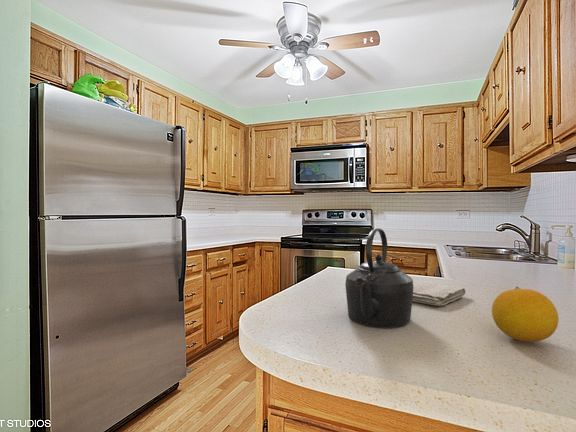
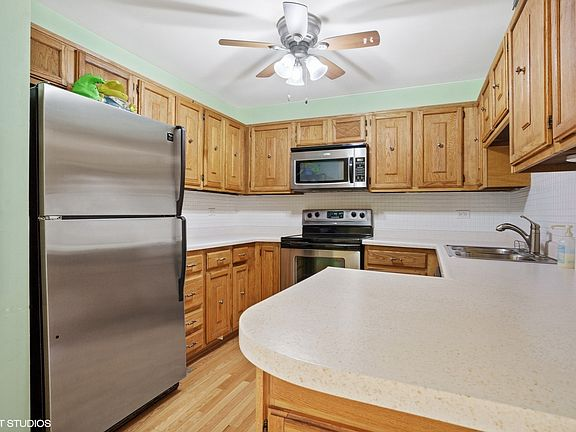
- fruit (523, 314)
- washcloth (432, 292)
- kettle (374, 276)
